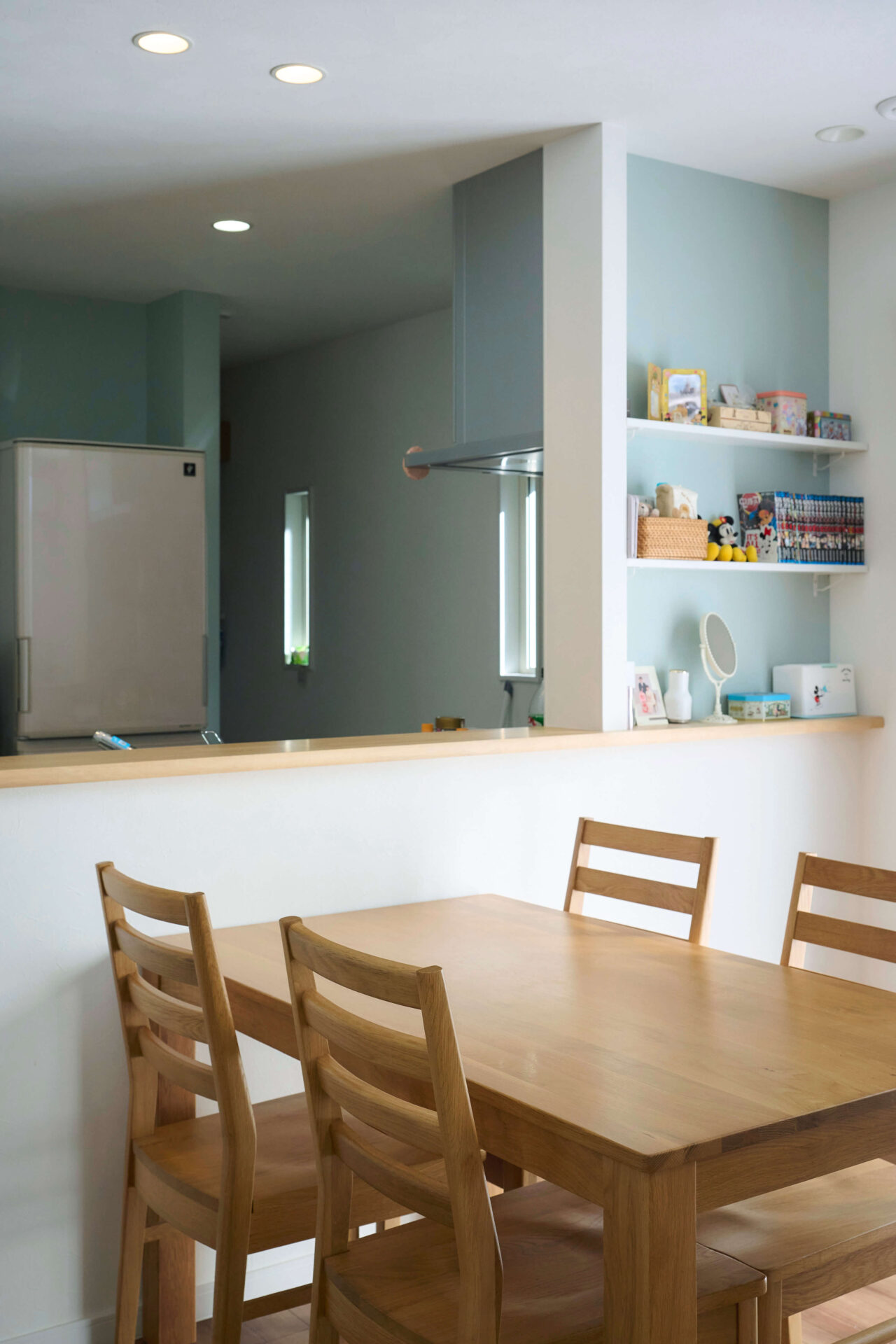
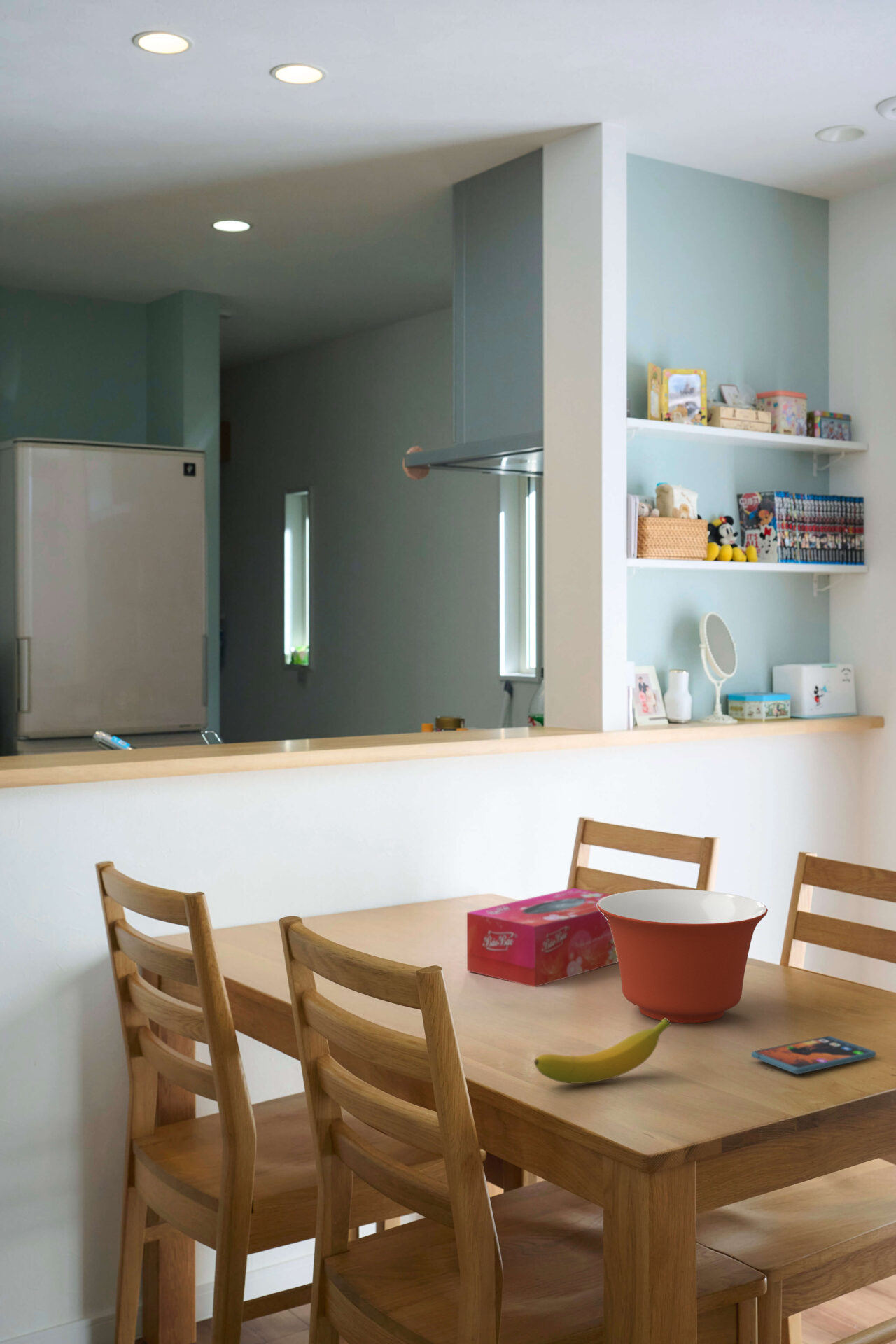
+ tissue box (556, 934)
+ smartphone (813, 1054)
+ banana (603, 1052)
+ mixing bowl (681, 958)
